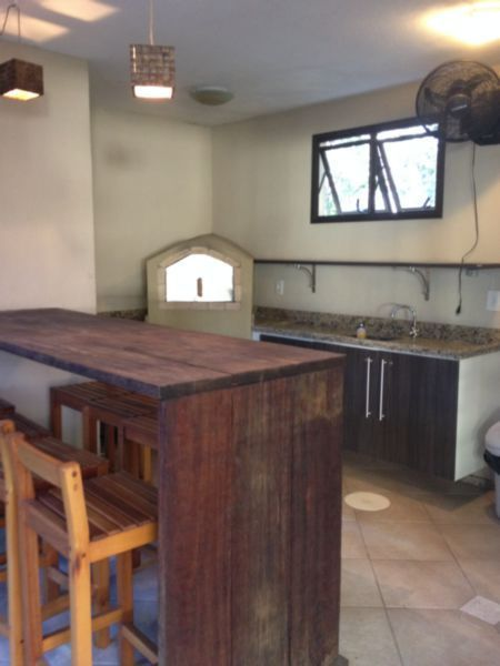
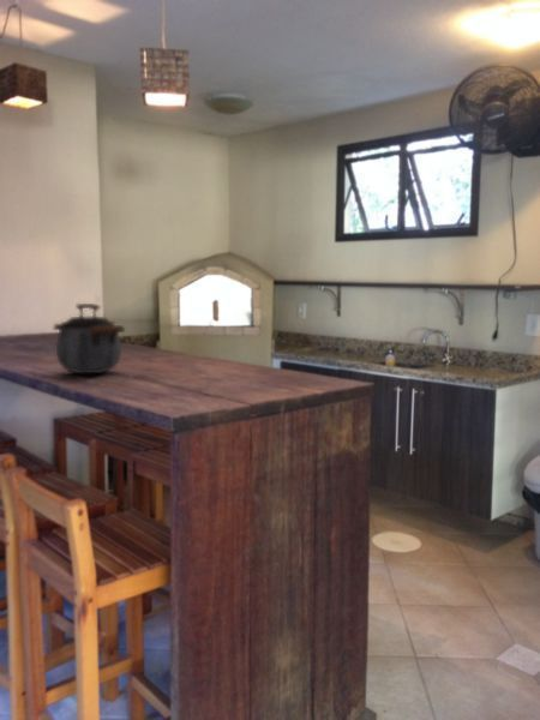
+ kettle (88, 338)
